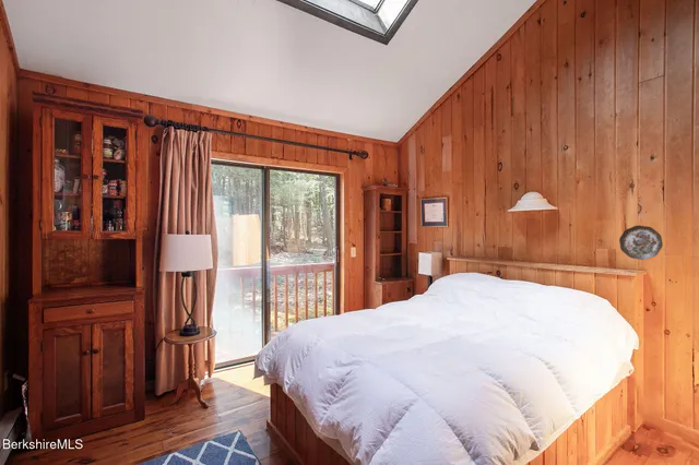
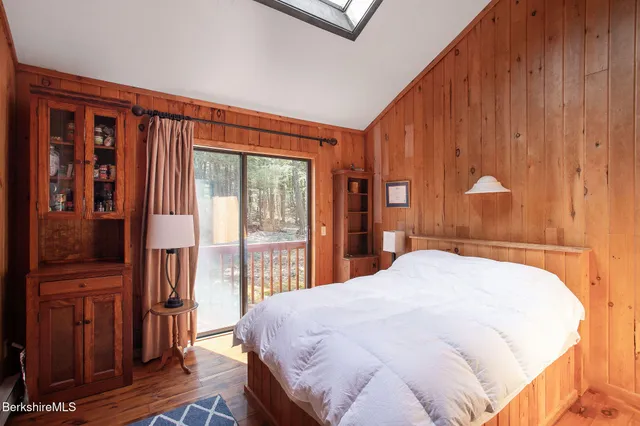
- decorative plate (640, 242)
